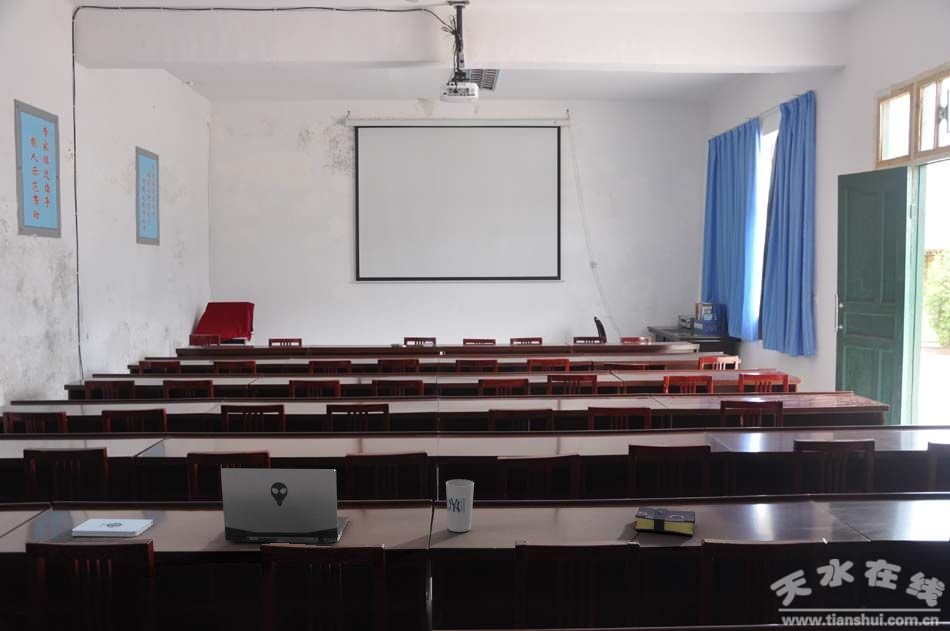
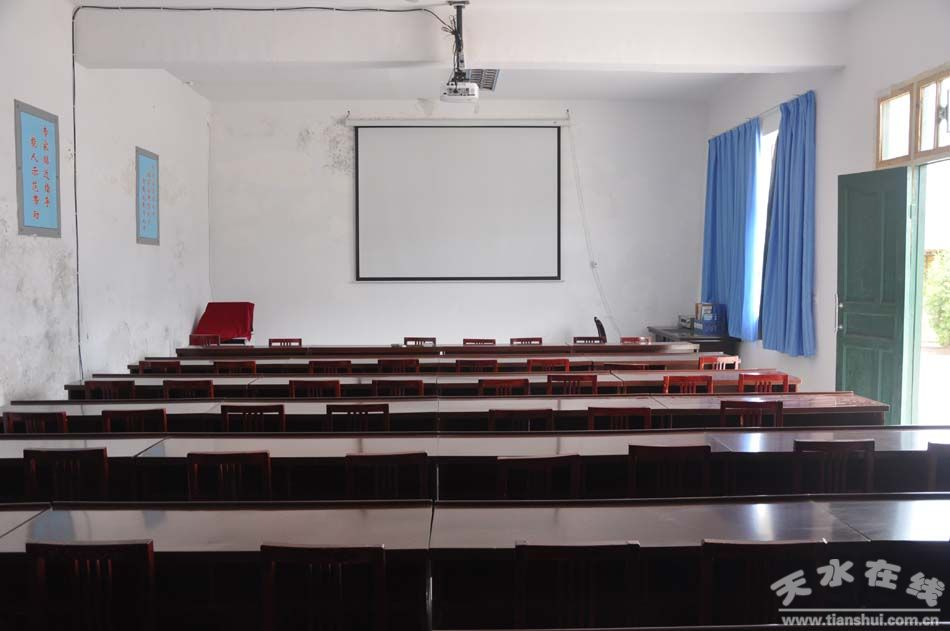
- laptop computer (288, 496)
- book (665, 519)
- cup (459, 505)
- notepad (112, 527)
